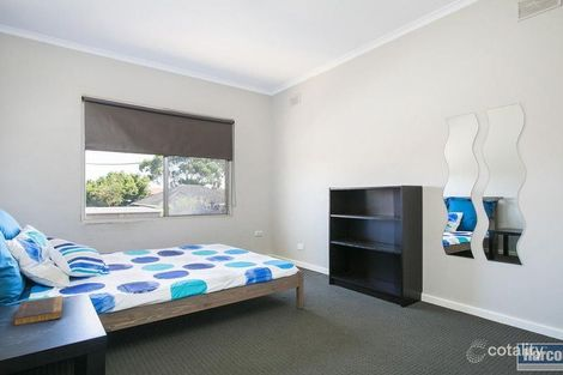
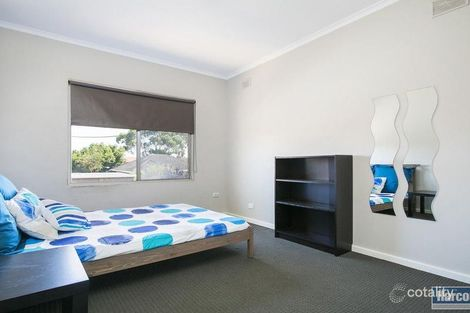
- book (40, 309)
